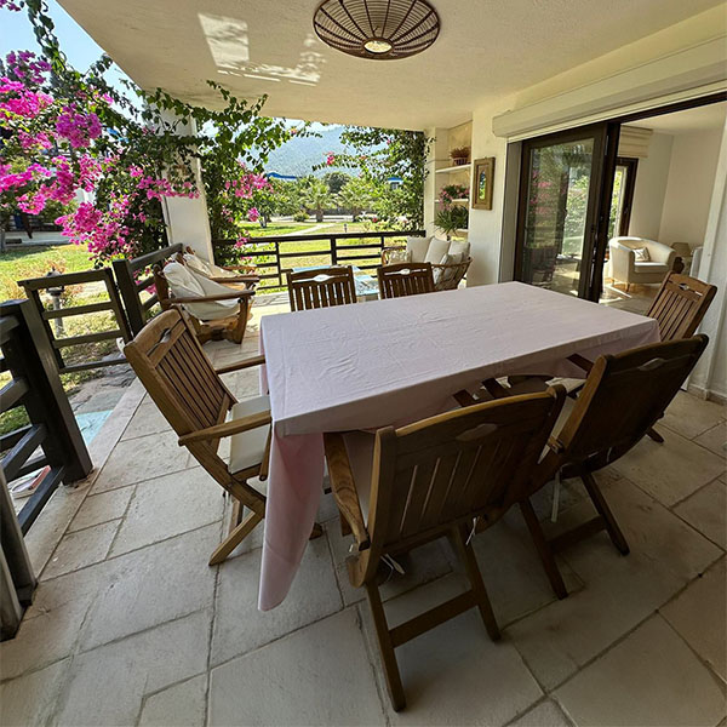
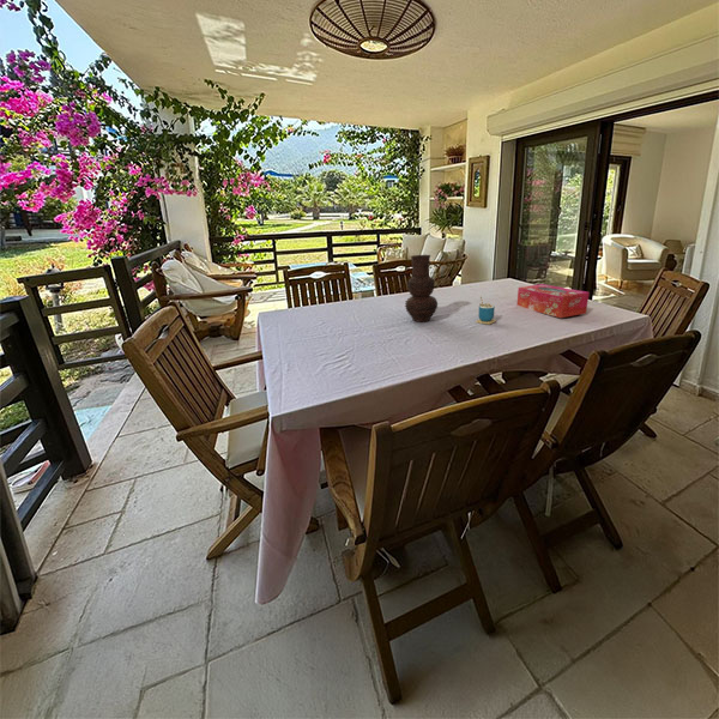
+ vase (421, 288)
+ cup (487, 308)
+ tissue box (550, 300)
